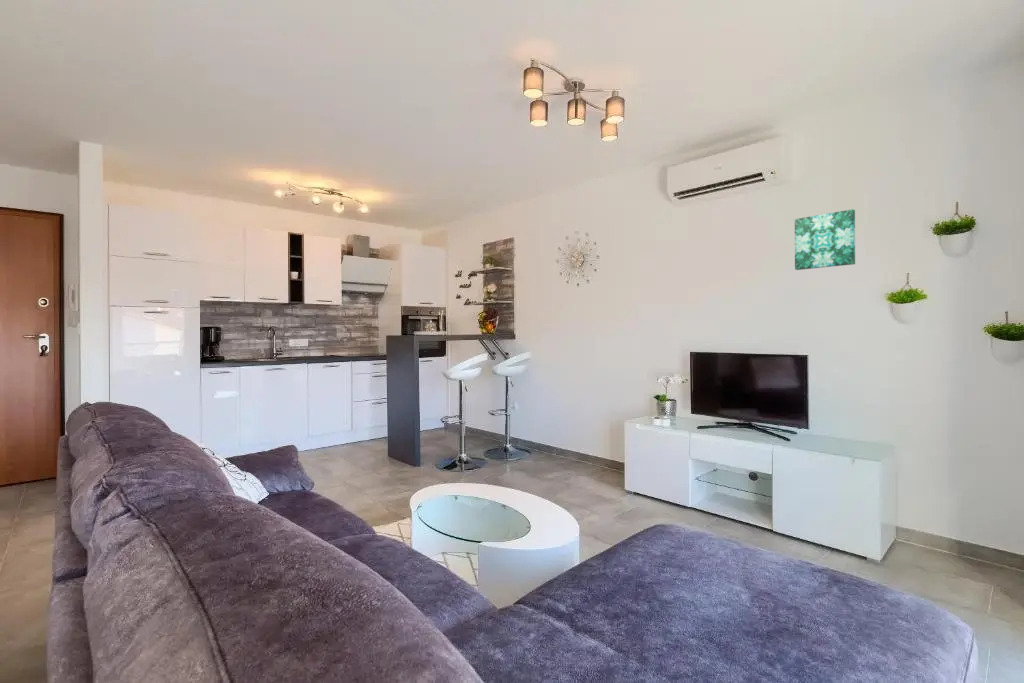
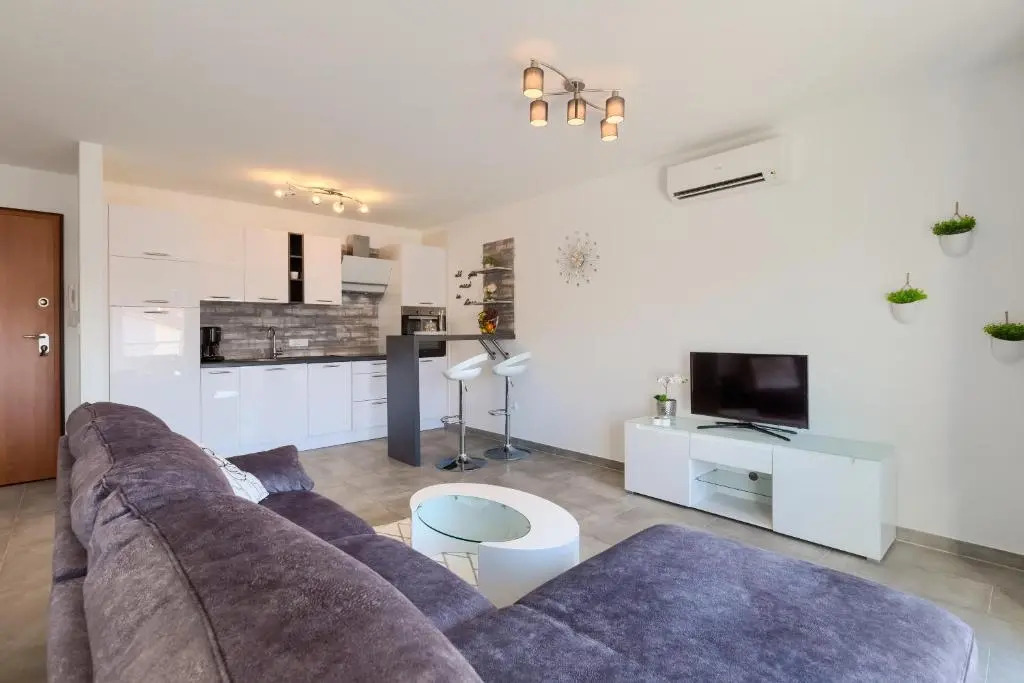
- wall art (823, 240)
